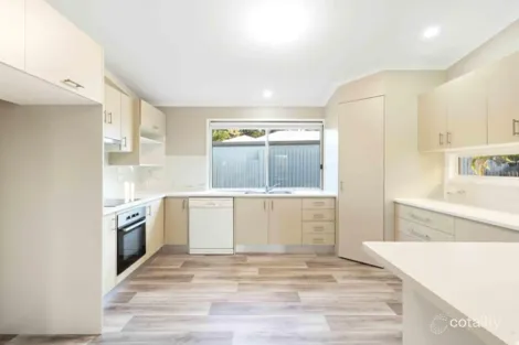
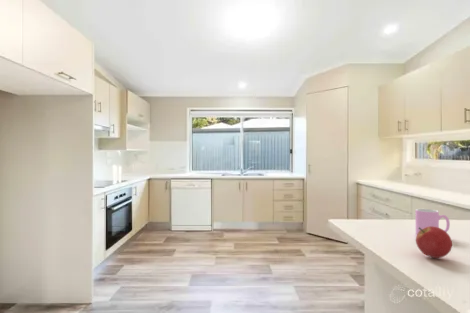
+ fruit (433, 242)
+ cup (432, 223)
